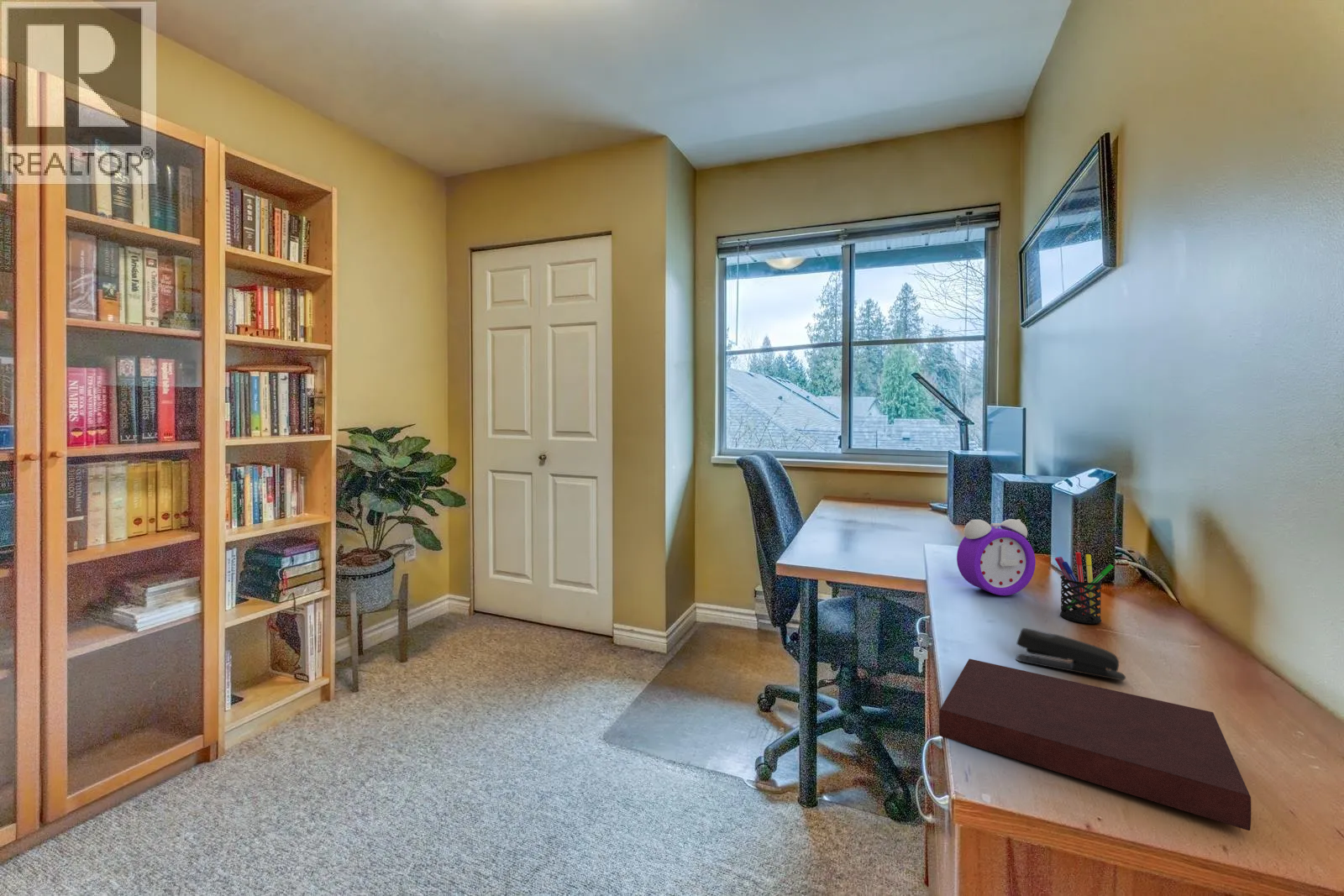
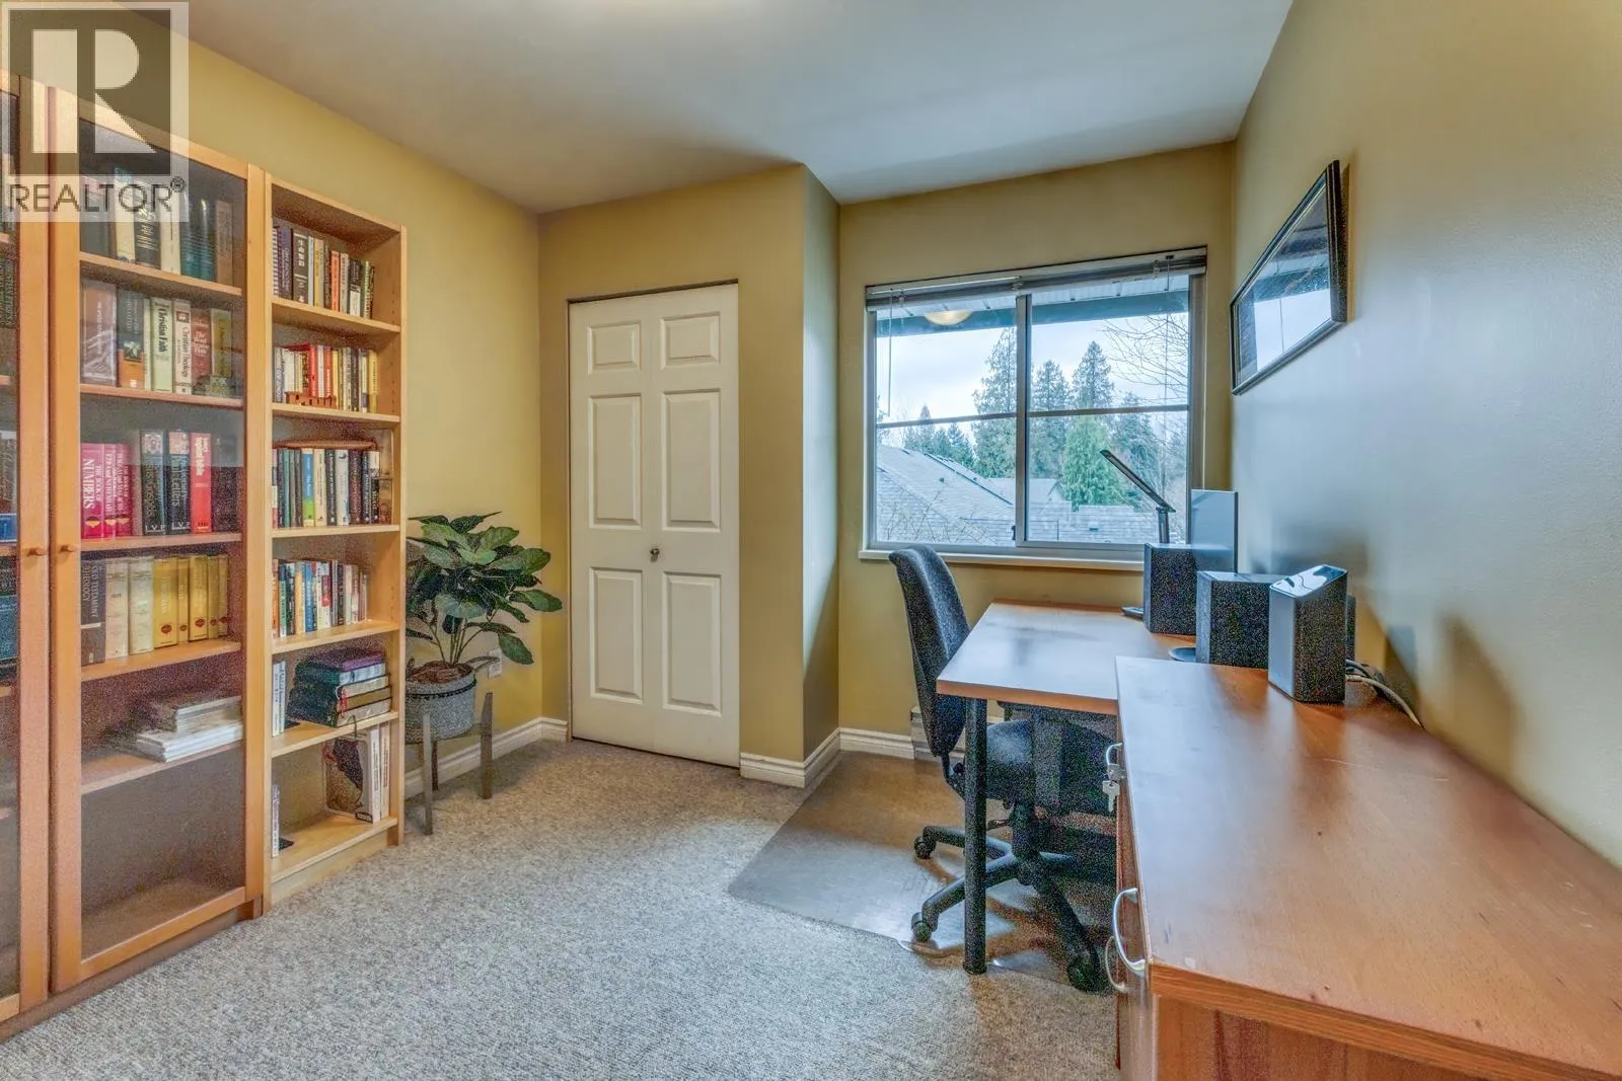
- alarm clock (995, 555)
- stapler (1068, 652)
- pen holder (1084, 584)
- notebook (1075, 724)
